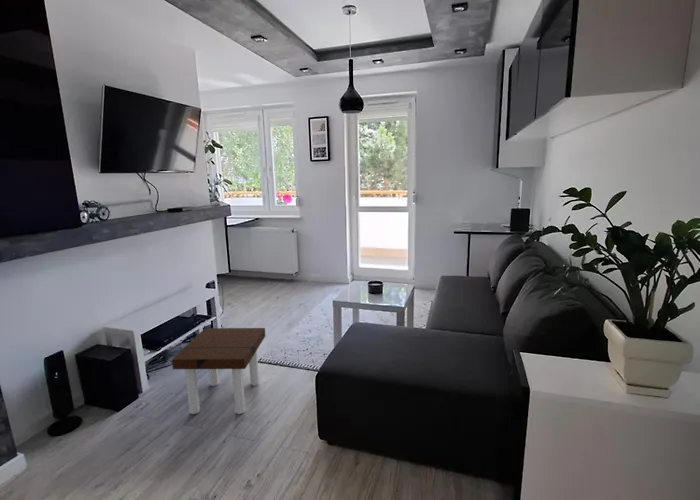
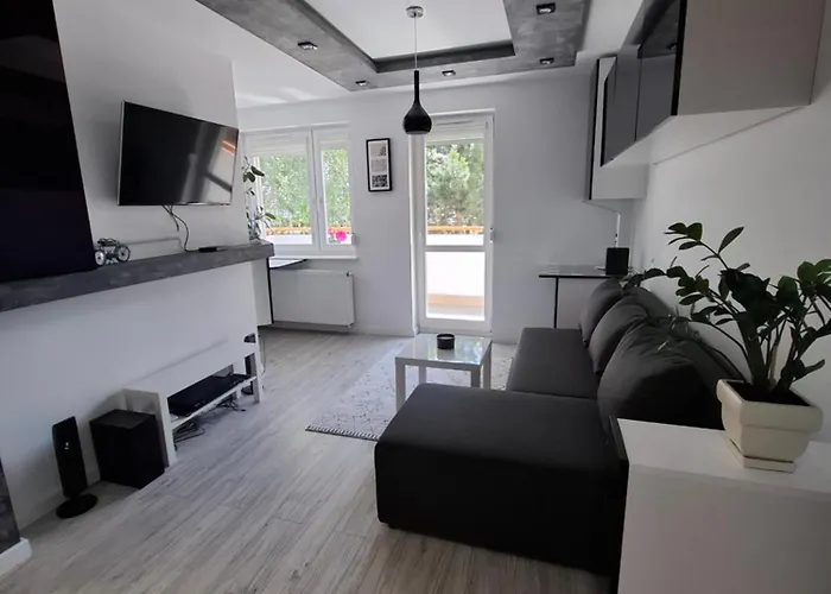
- side table (225, 368)
